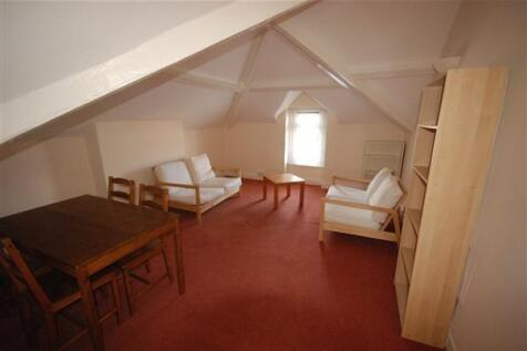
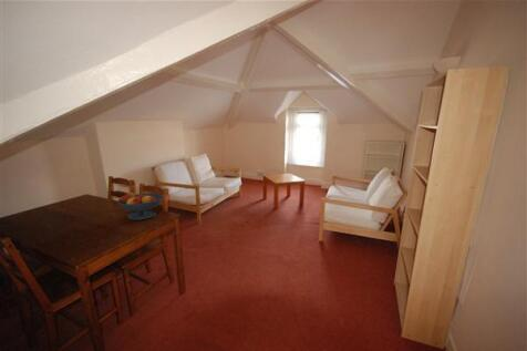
+ fruit bowl (141, 204)
